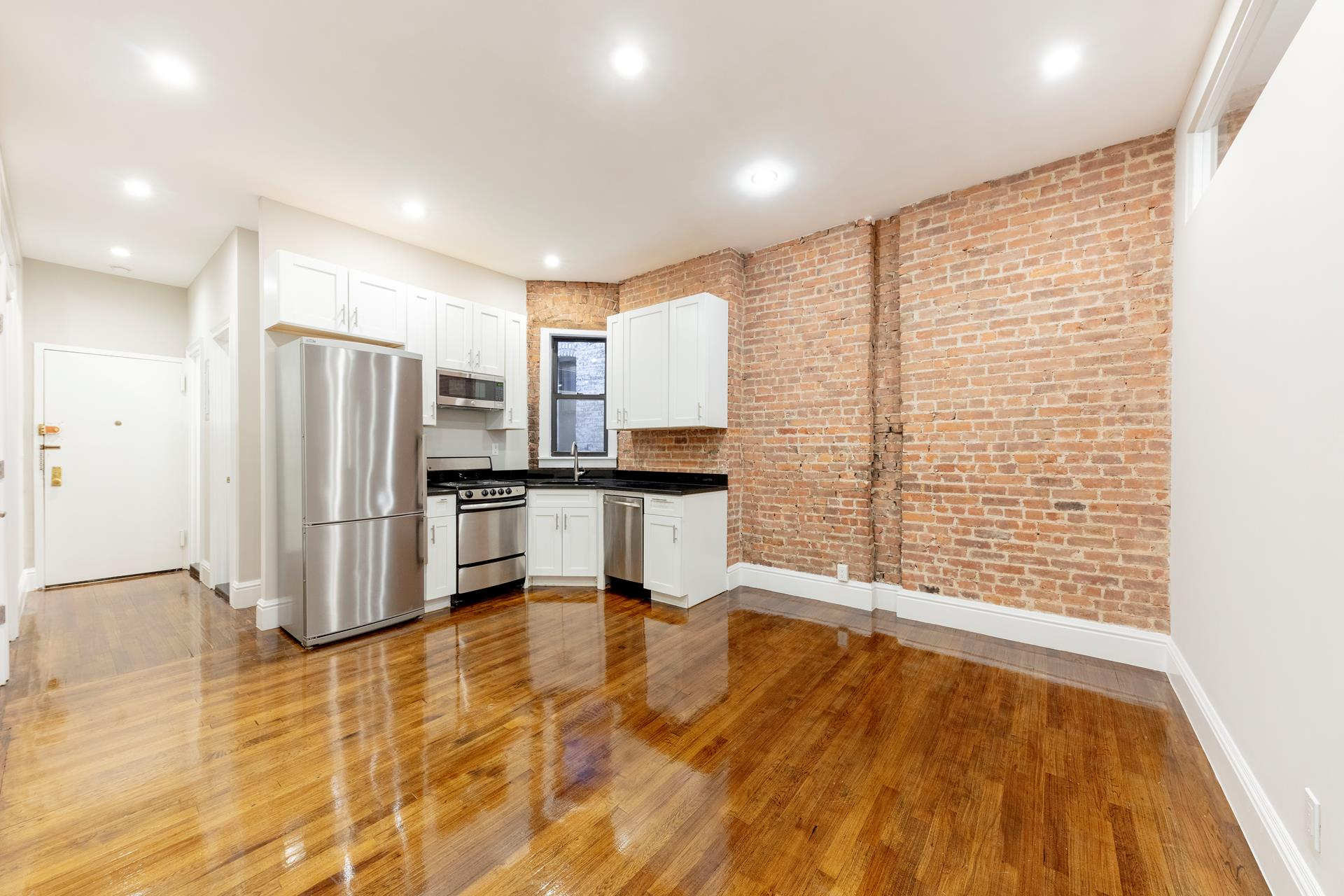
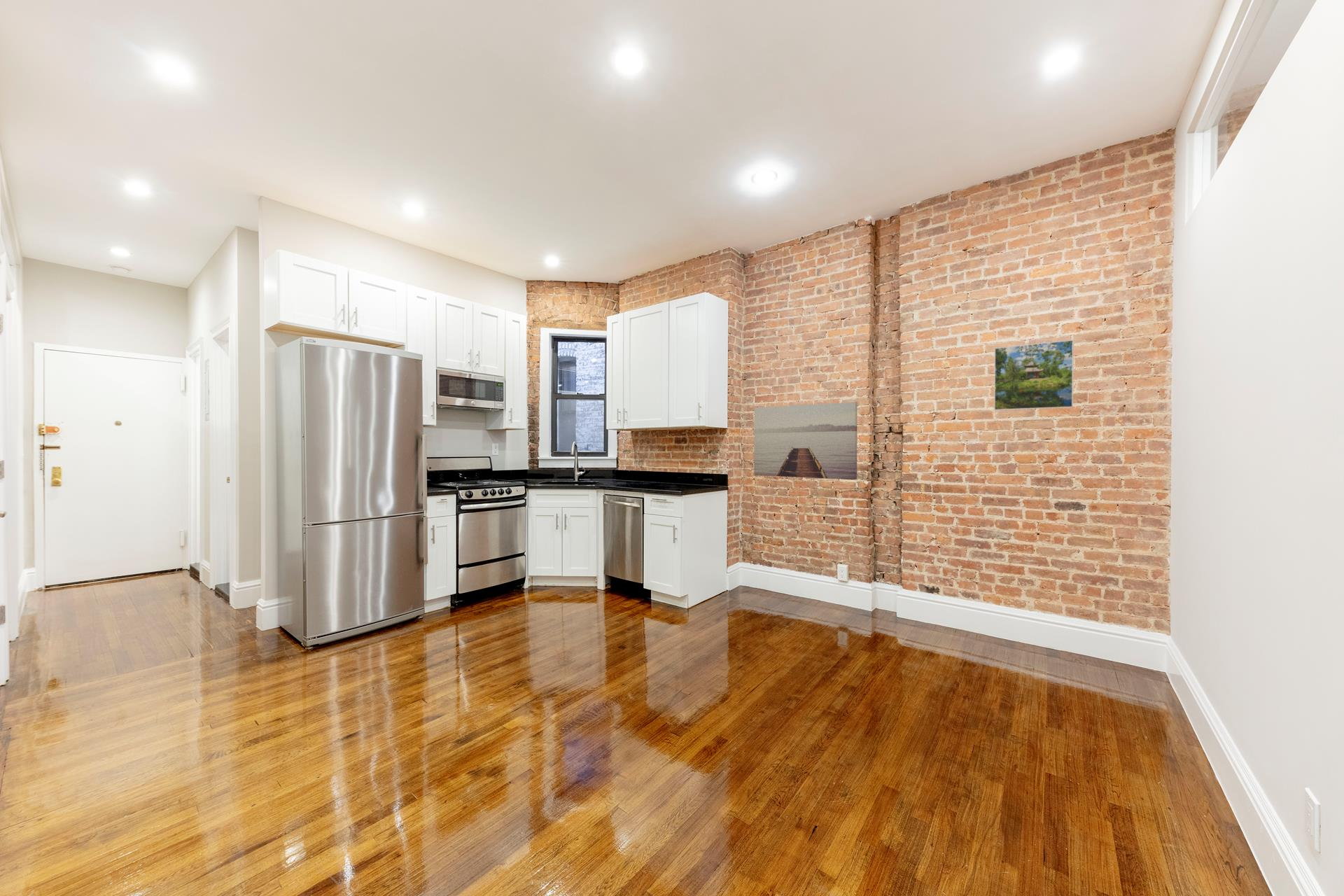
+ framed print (1032, 377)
+ wall art (802, 441)
